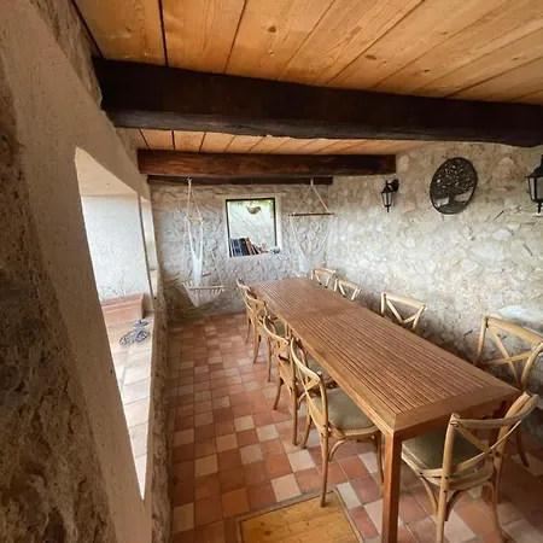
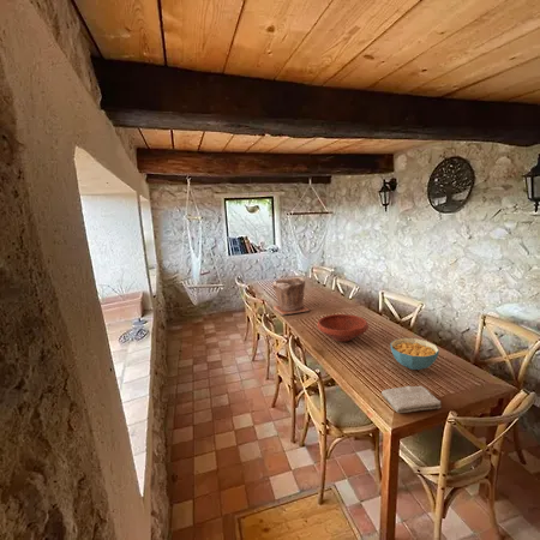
+ cereal bowl (413, 356)
+ washcloth (410, 398)
+ bowl (342, 329)
+ plant pot (289, 294)
